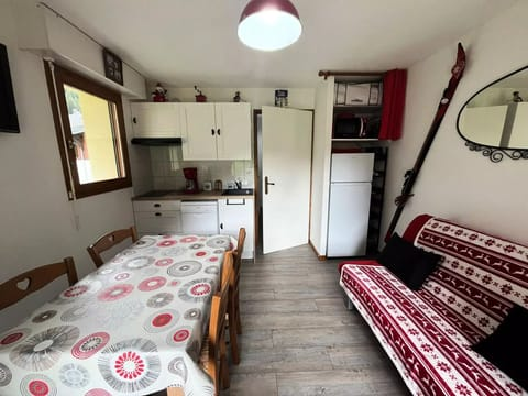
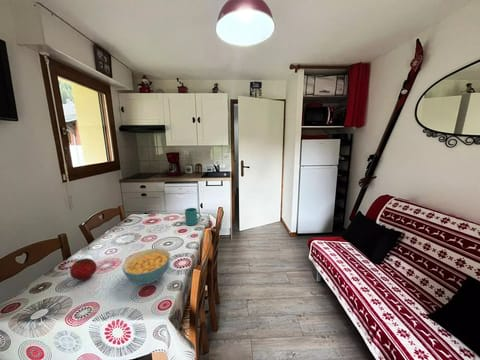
+ fruit (83, 268)
+ cup (193, 216)
+ cereal bowl (148, 269)
